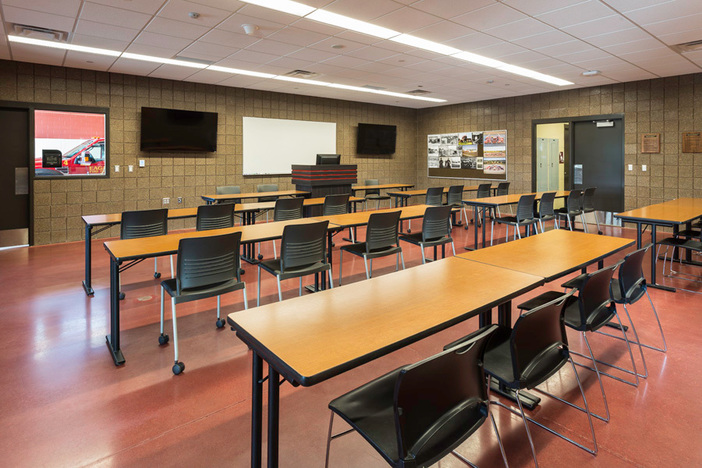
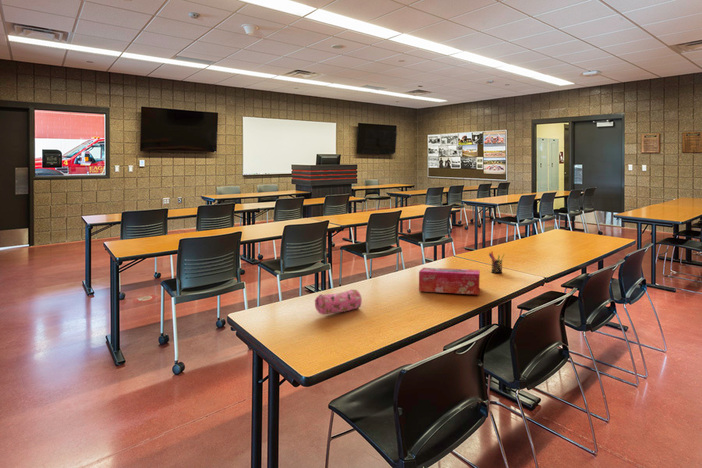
+ pen holder (496, 261)
+ tissue box (449, 280)
+ pencil case (338, 301)
